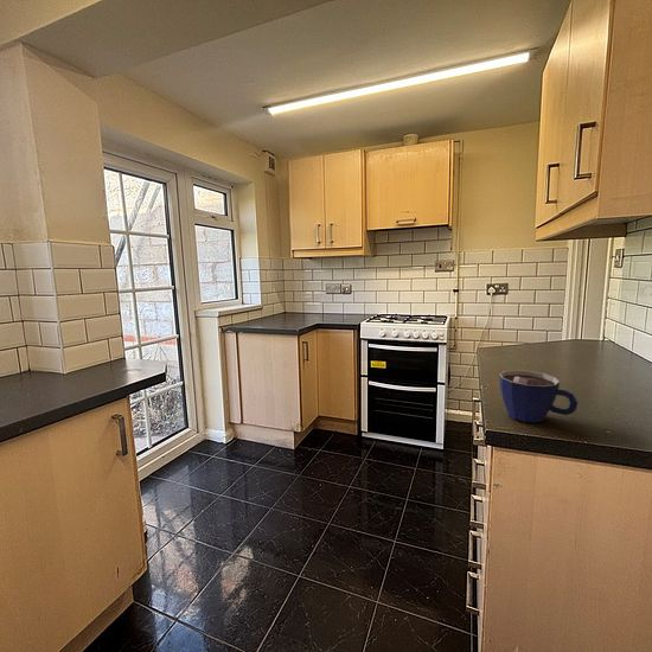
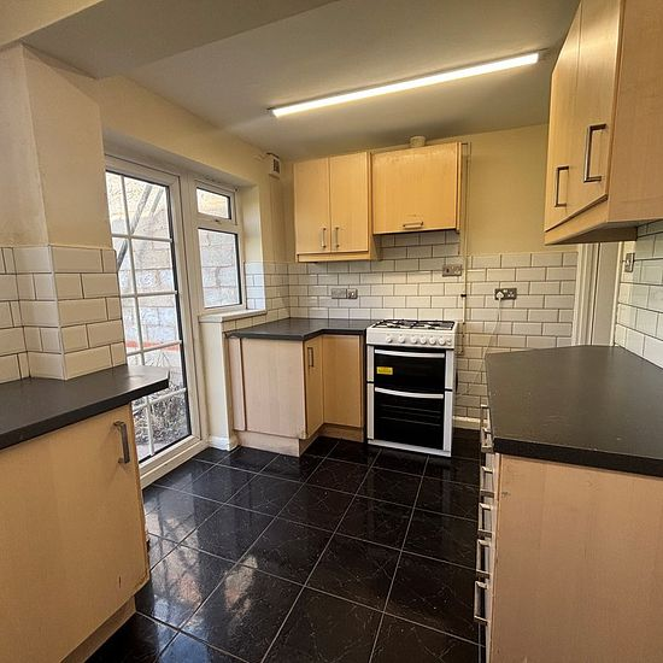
- cup (536, 398)
